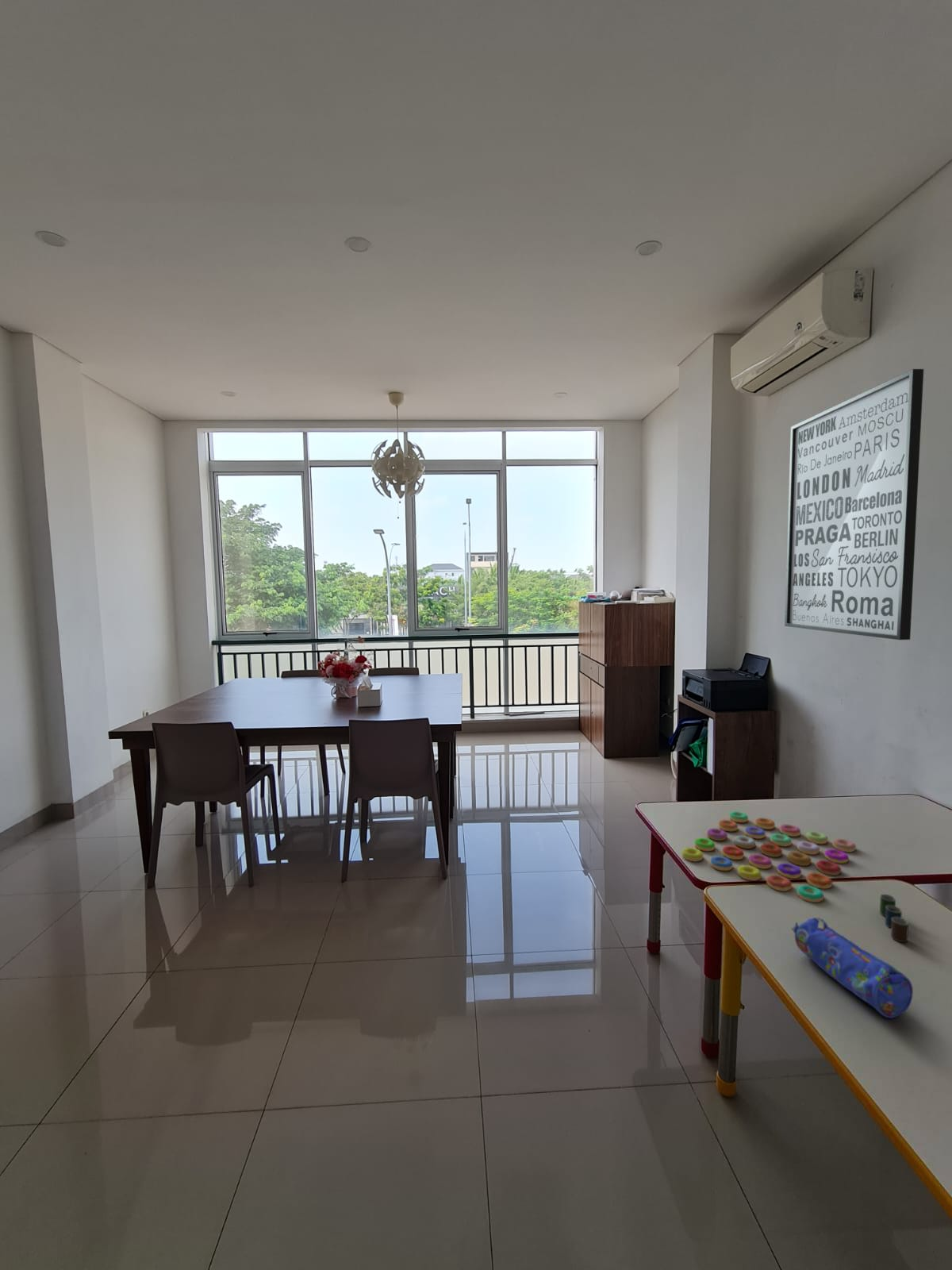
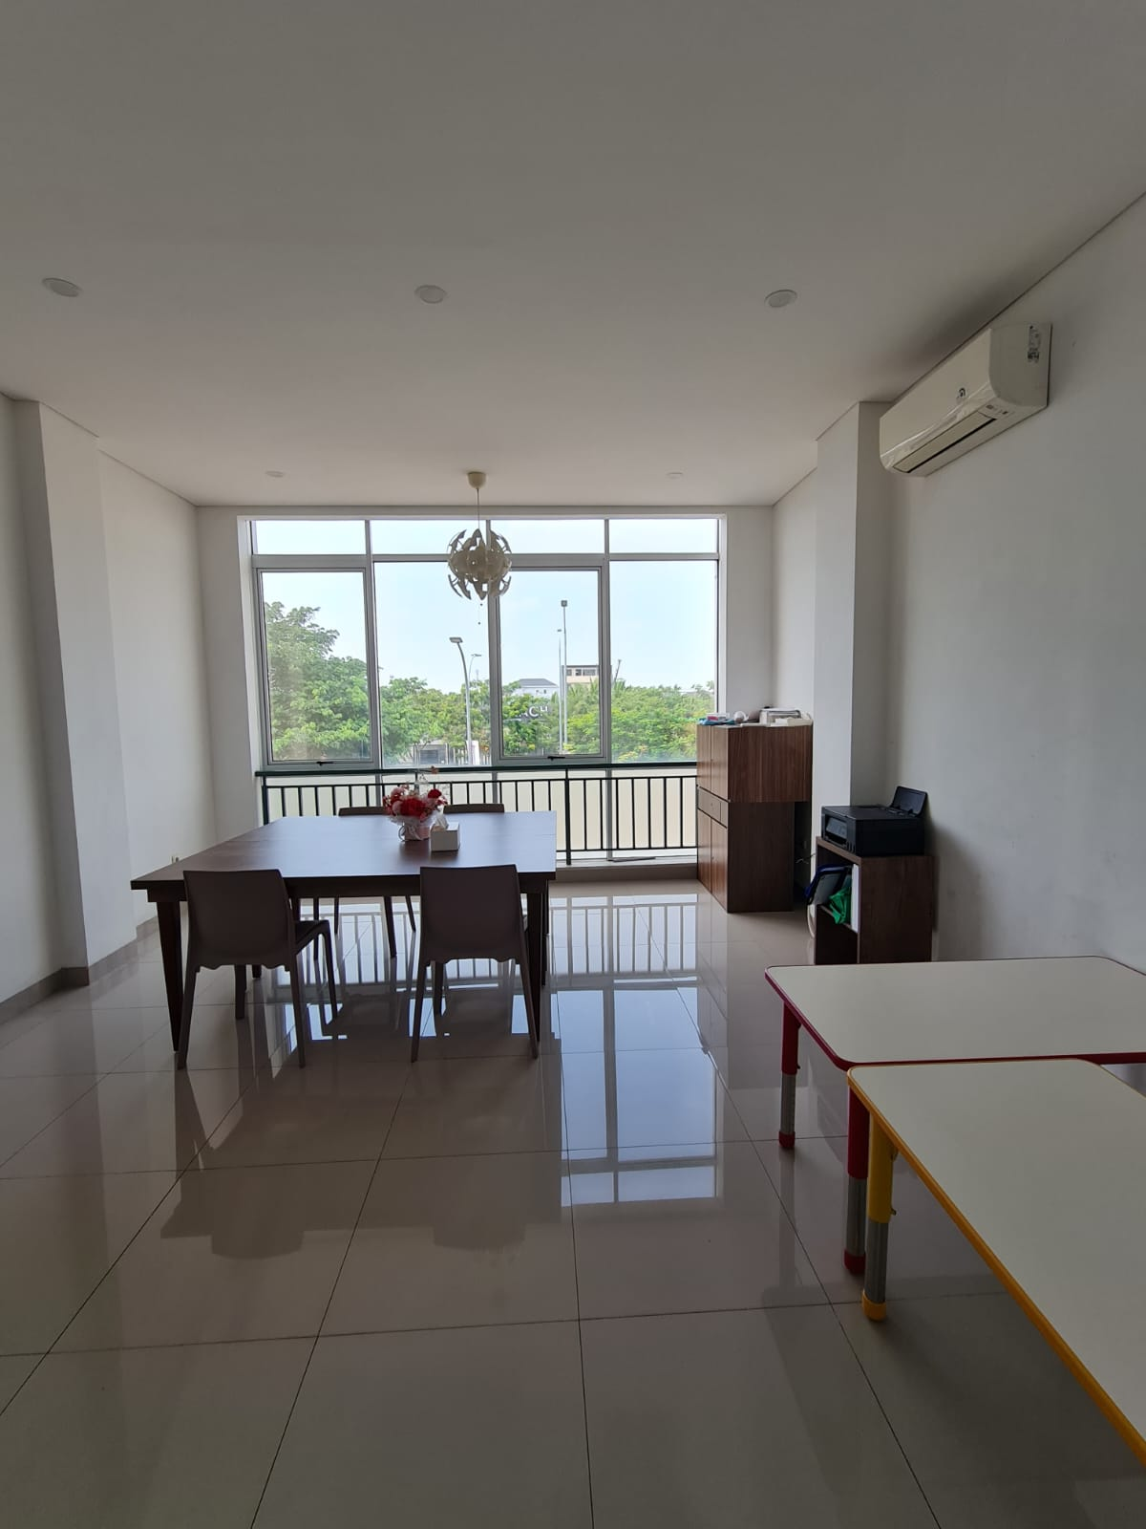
- cup (892, 910)
- board game (769, 849)
- pencil case (848, 960)
- wall art (843, 518)
